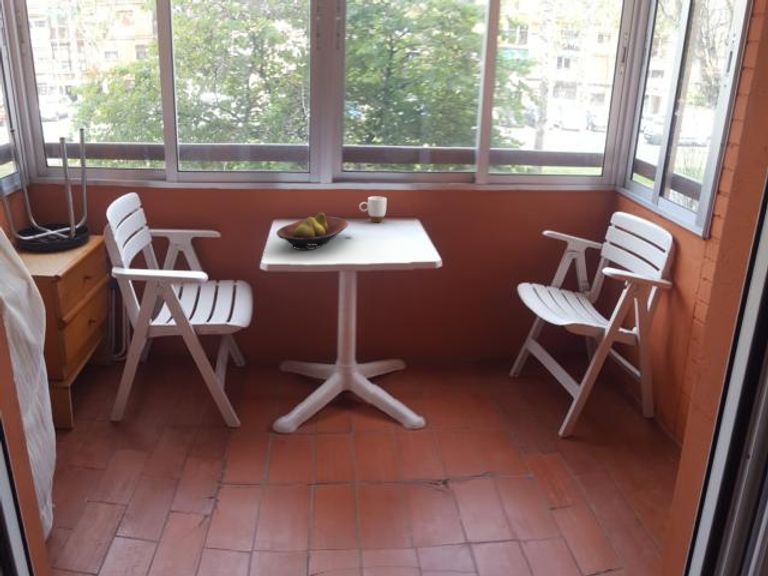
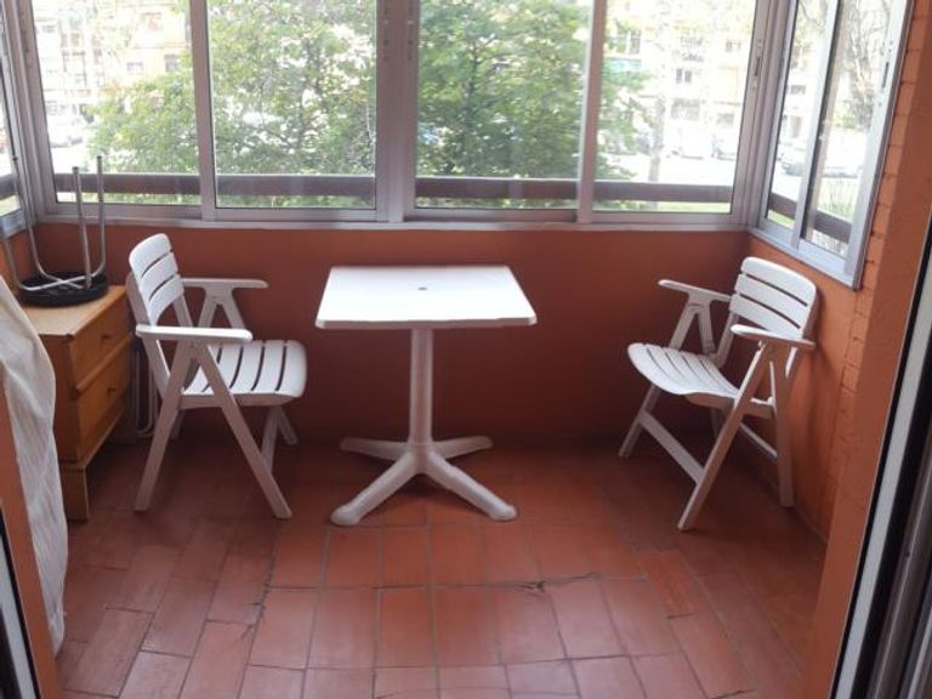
- mug (372, 209)
- fruit bowl (313, 228)
